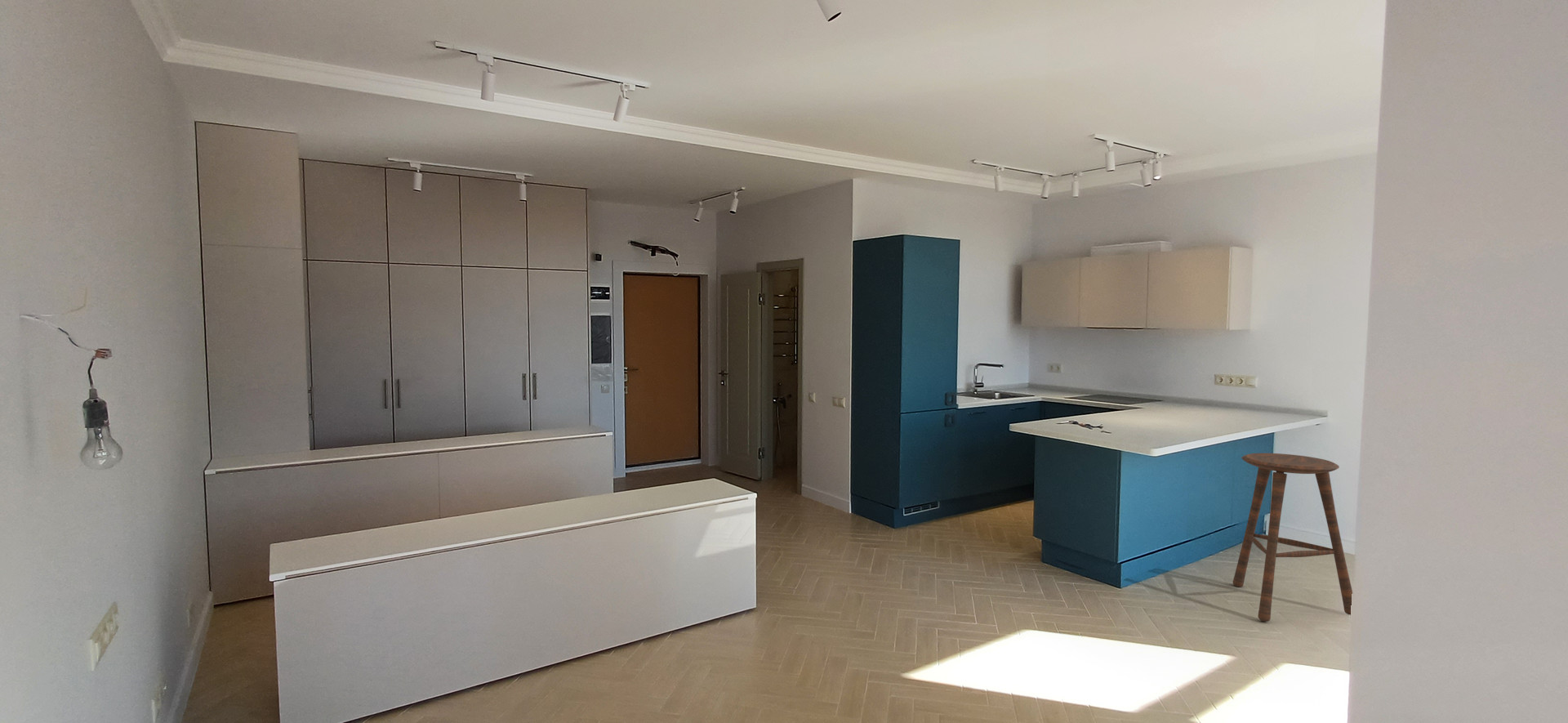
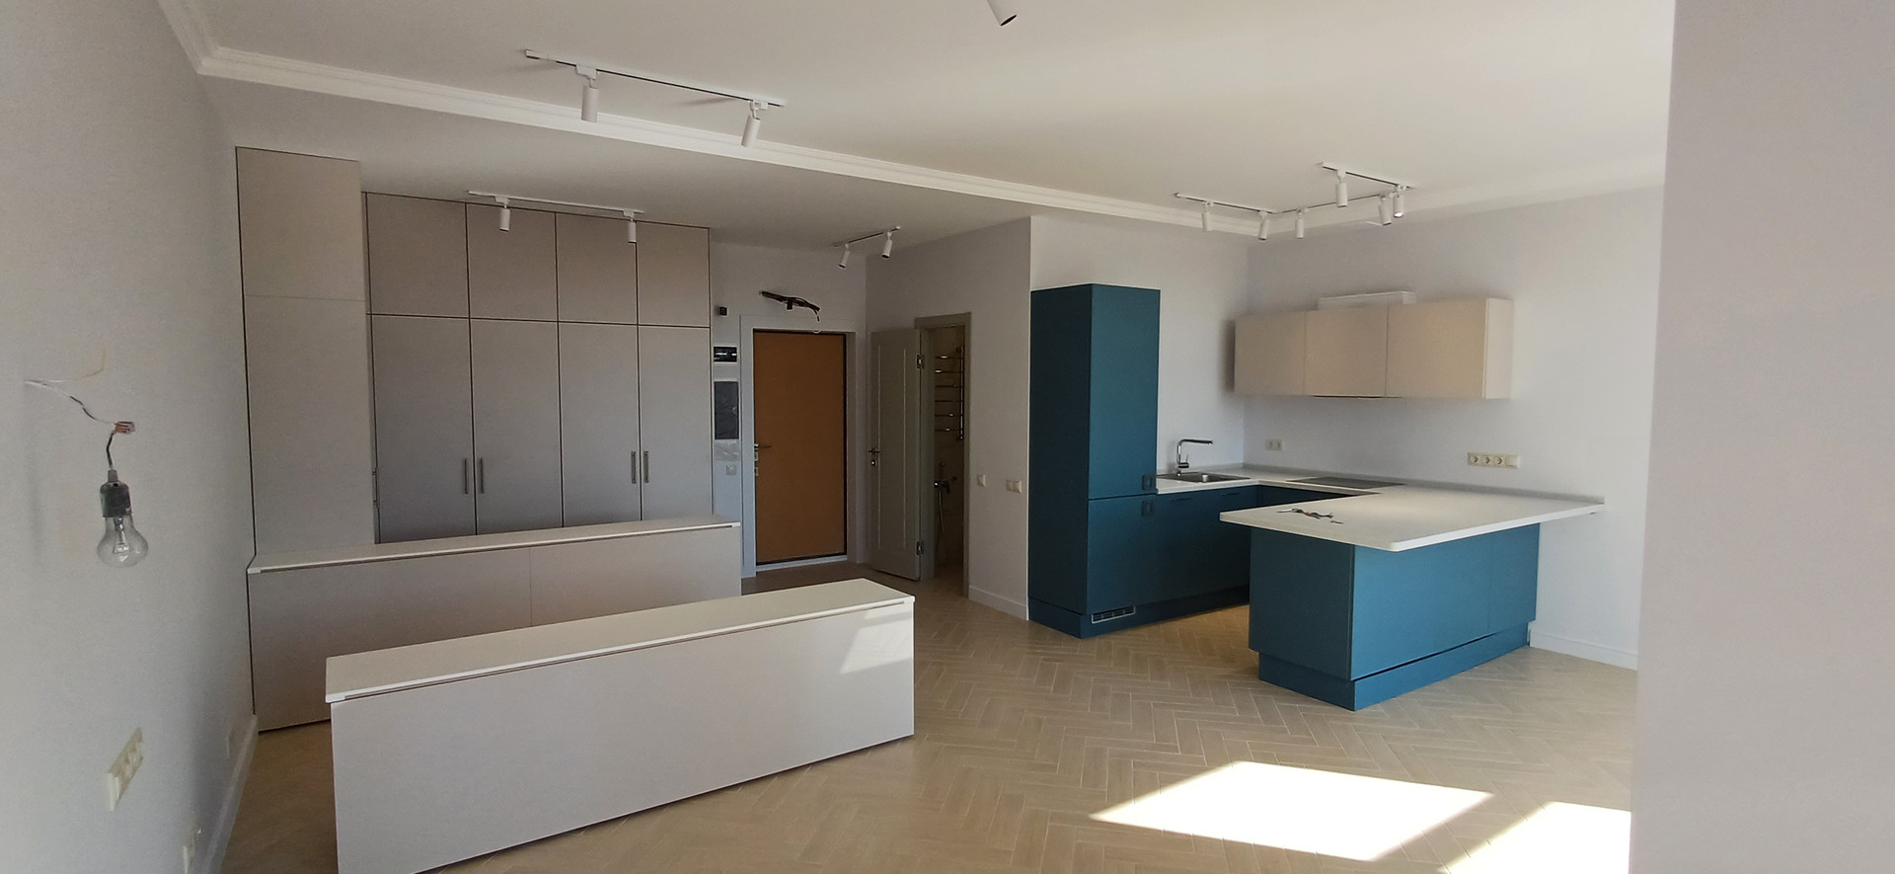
- bar stool (1282, 538)
